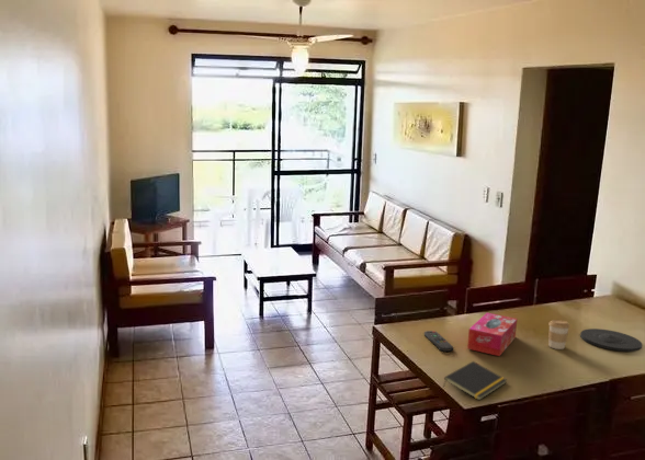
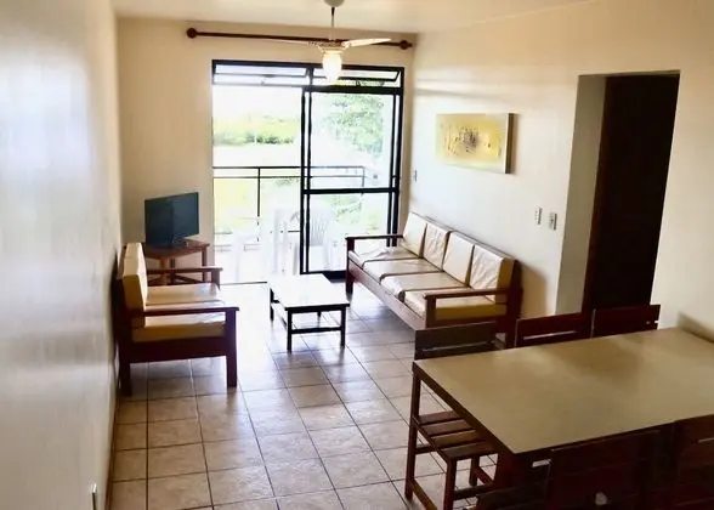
- coffee cup (557, 333)
- remote control (438, 340)
- tissue box (493, 333)
- plate (610, 337)
- notepad (475, 379)
